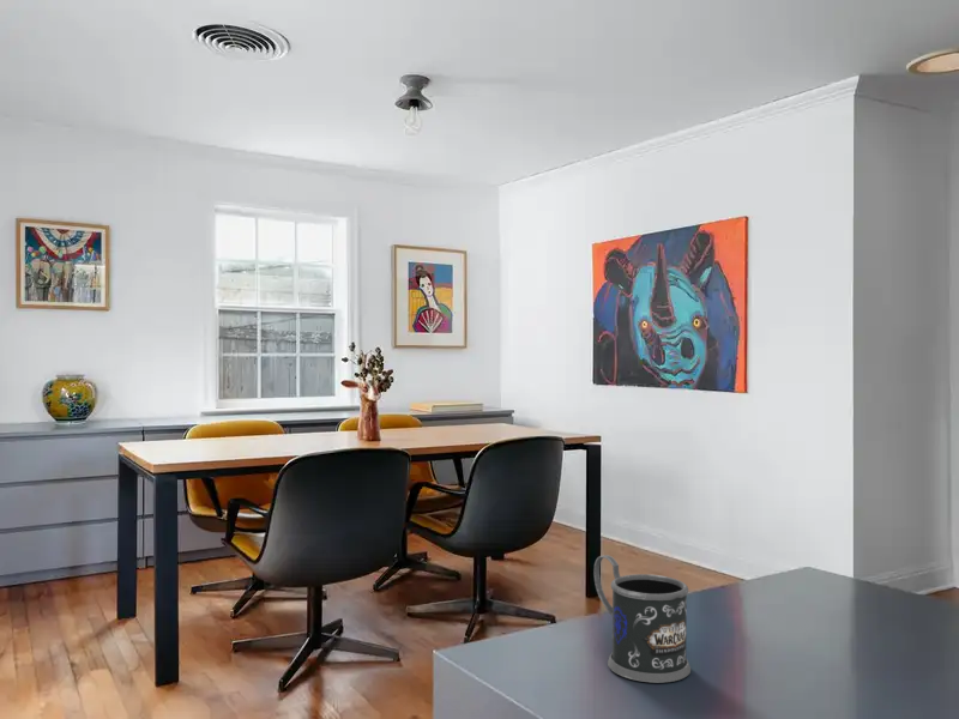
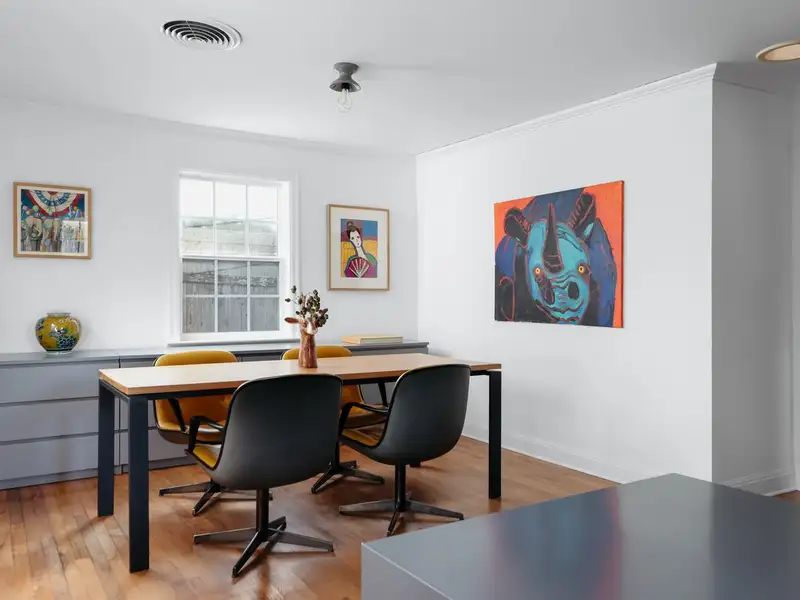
- mug (634, 611)
